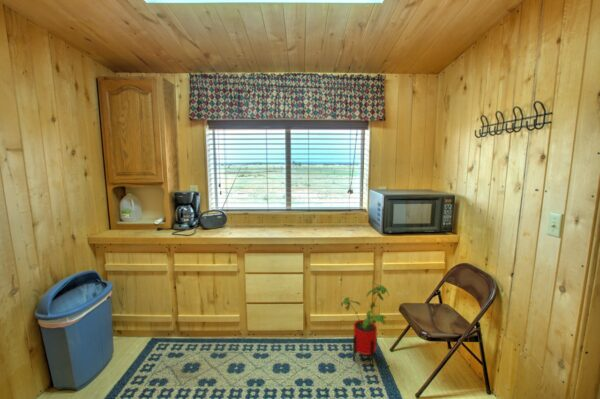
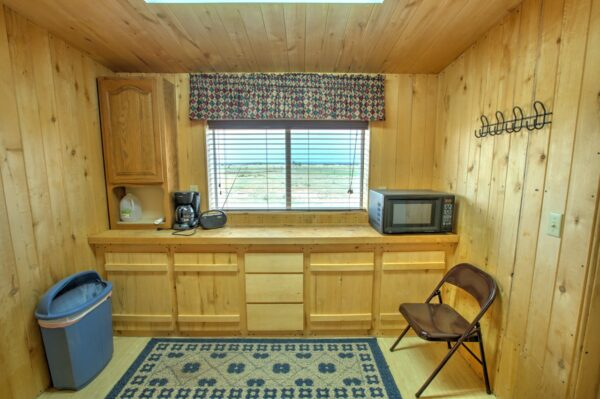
- house plant (368, 322)
